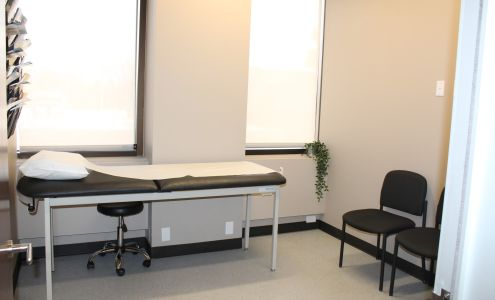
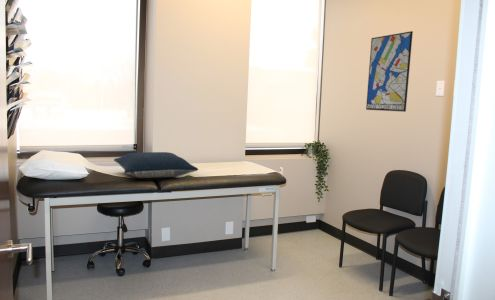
+ pillow (154, 164)
+ wall art (387, 73)
